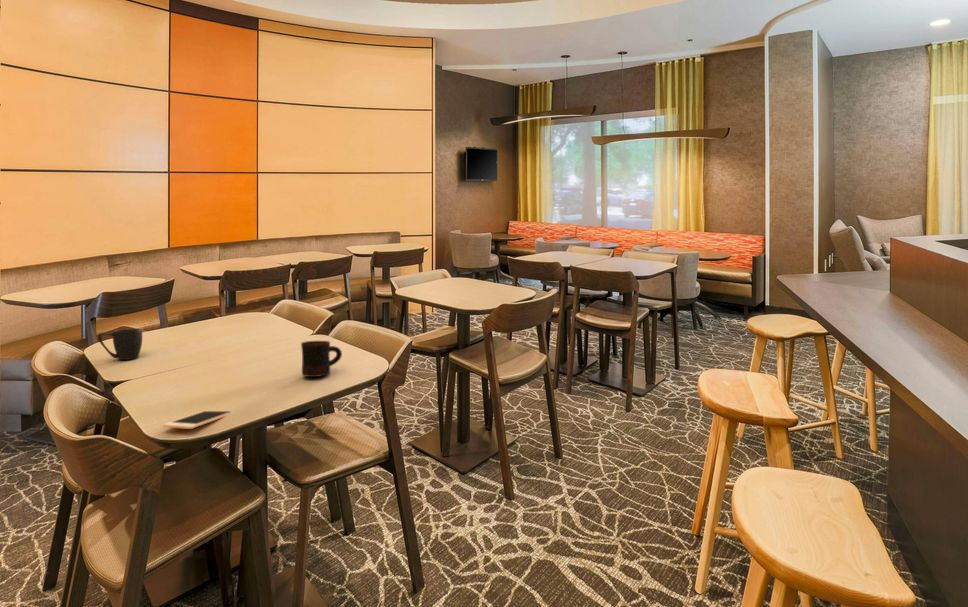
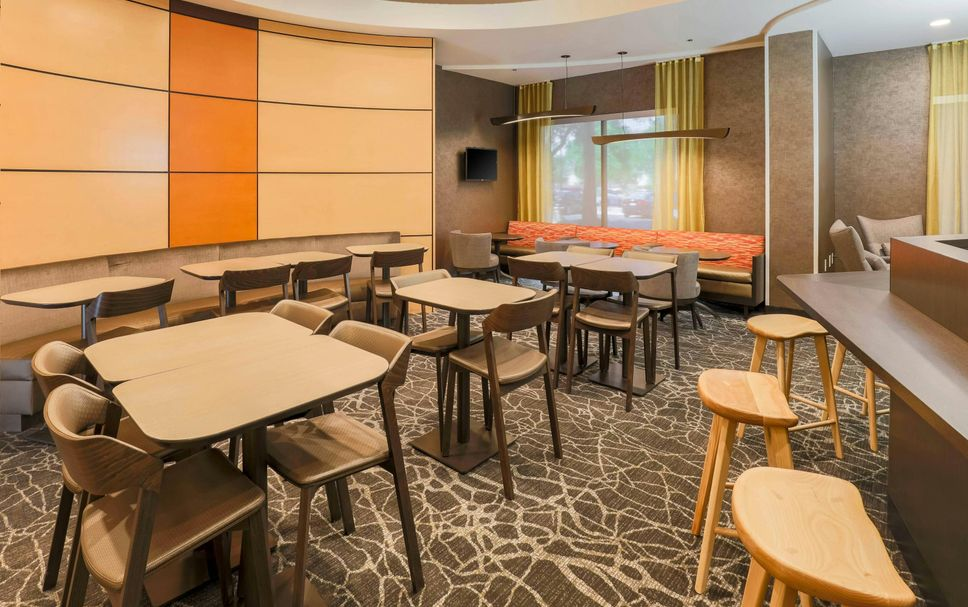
- mug (322, 358)
- cell phone (202, 418)
- mug (121, 344)
